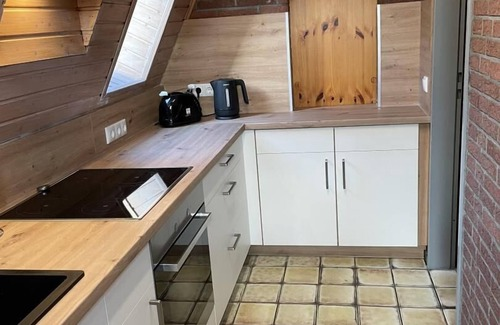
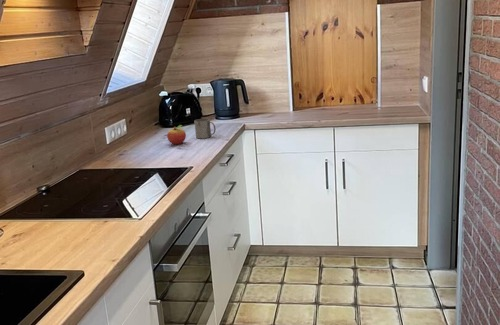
+ fruit (176, 134)
+ mug (205, 128)
